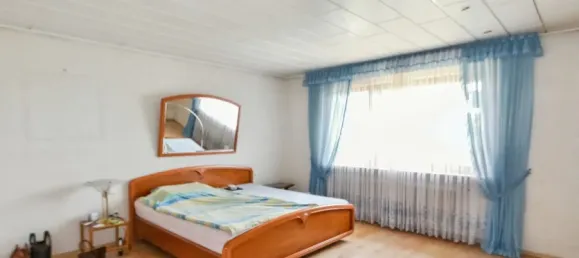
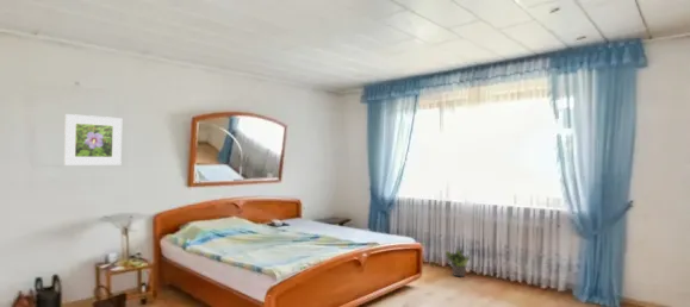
+ potted plant (456, 259)
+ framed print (94, 140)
